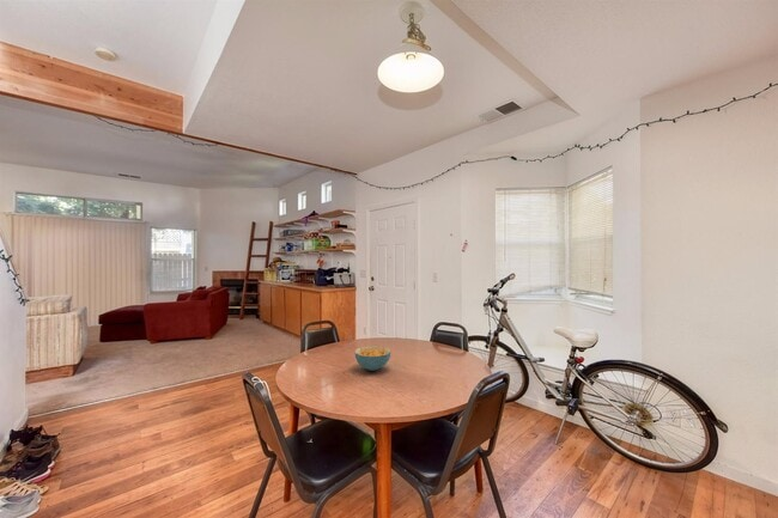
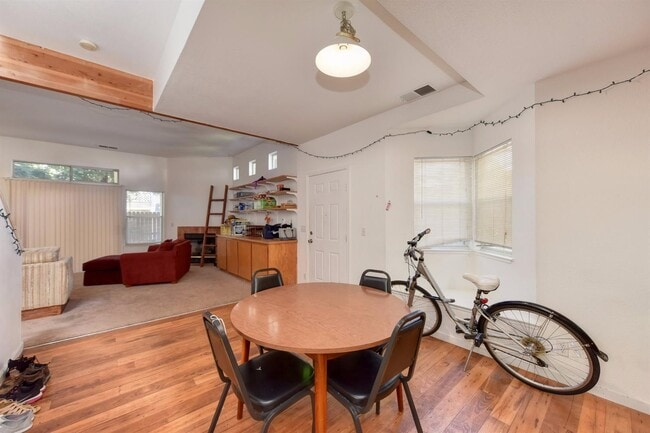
- cereal bowl (372, 359)
